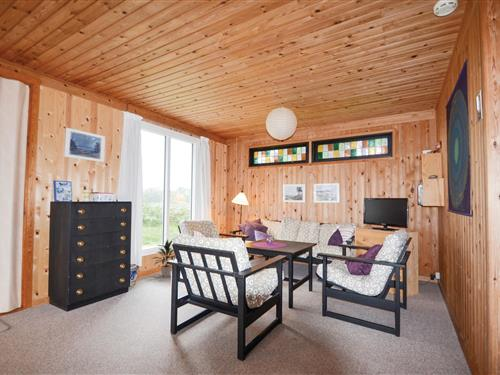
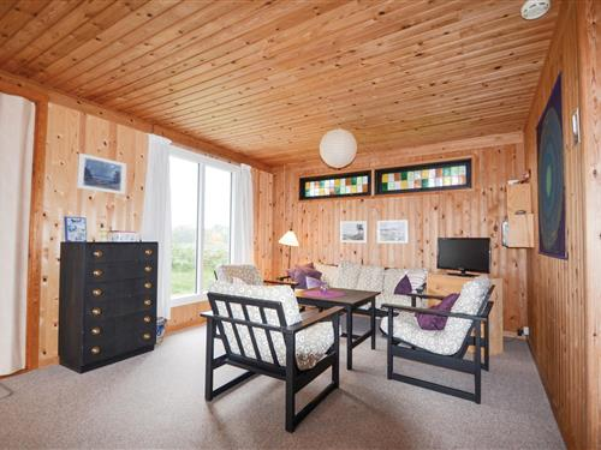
- indoor plant (166, 257)
